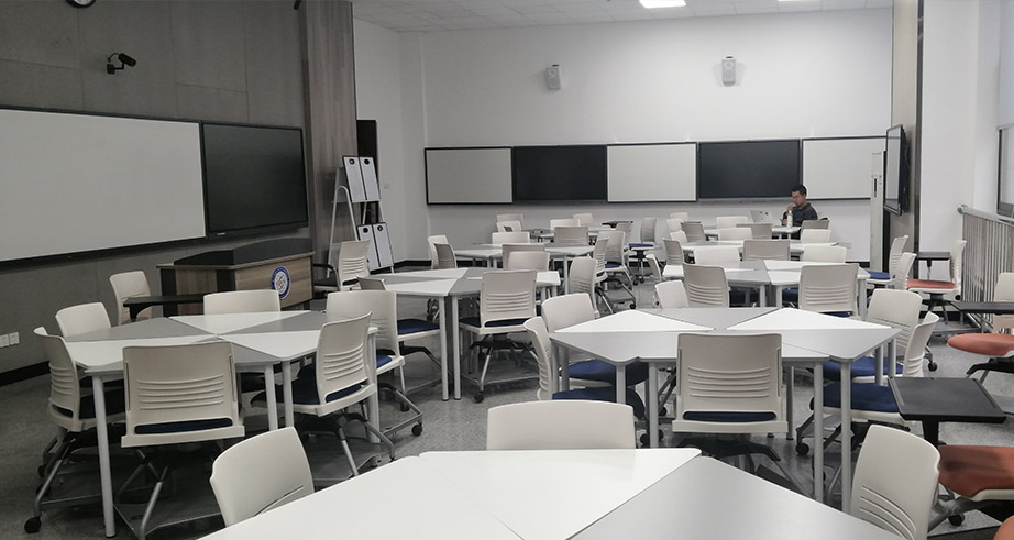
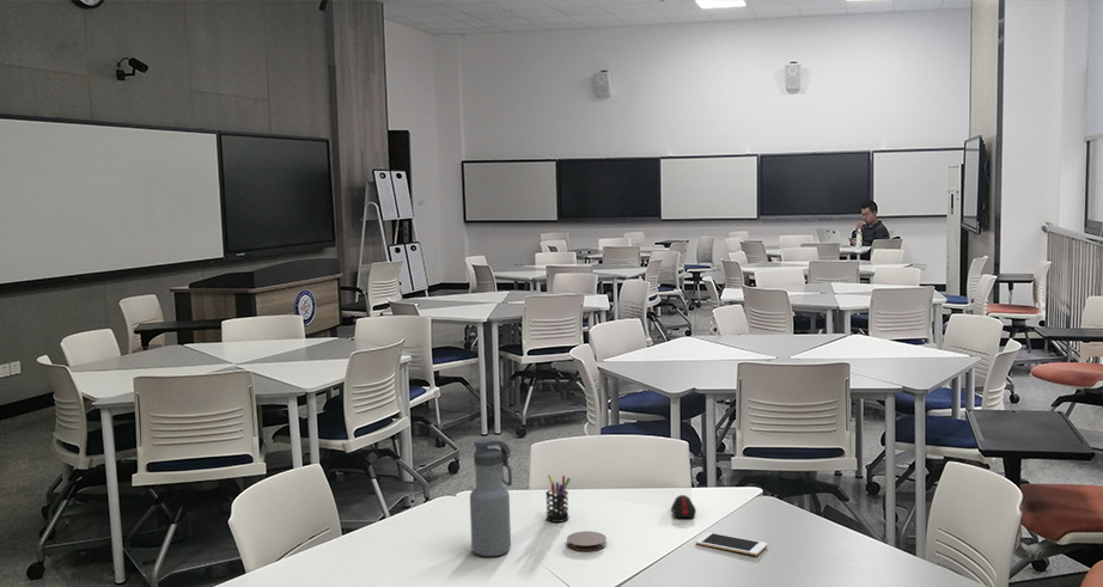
+ cell phone (731, 543)
+ pen holder (559, 495)
+ coaster (586, 540)
+ water bottle (489, 495)
+ computer mouse (683, 505)
